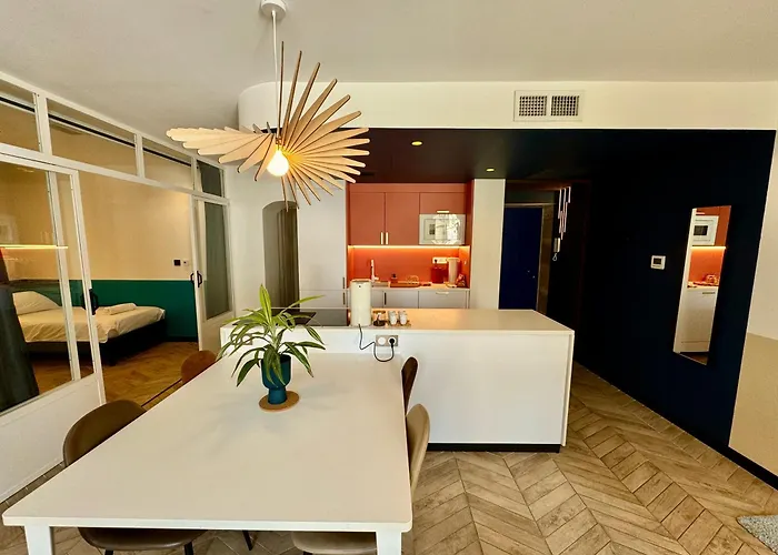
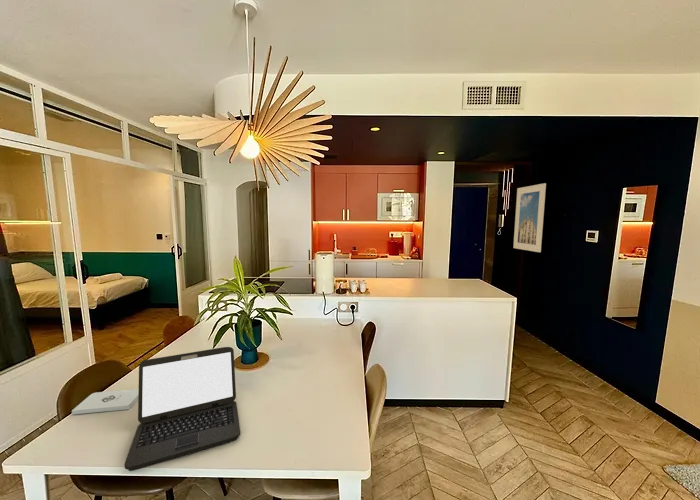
+ notepad (110, 400)
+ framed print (528, 218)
+ laptop (188, 398)
